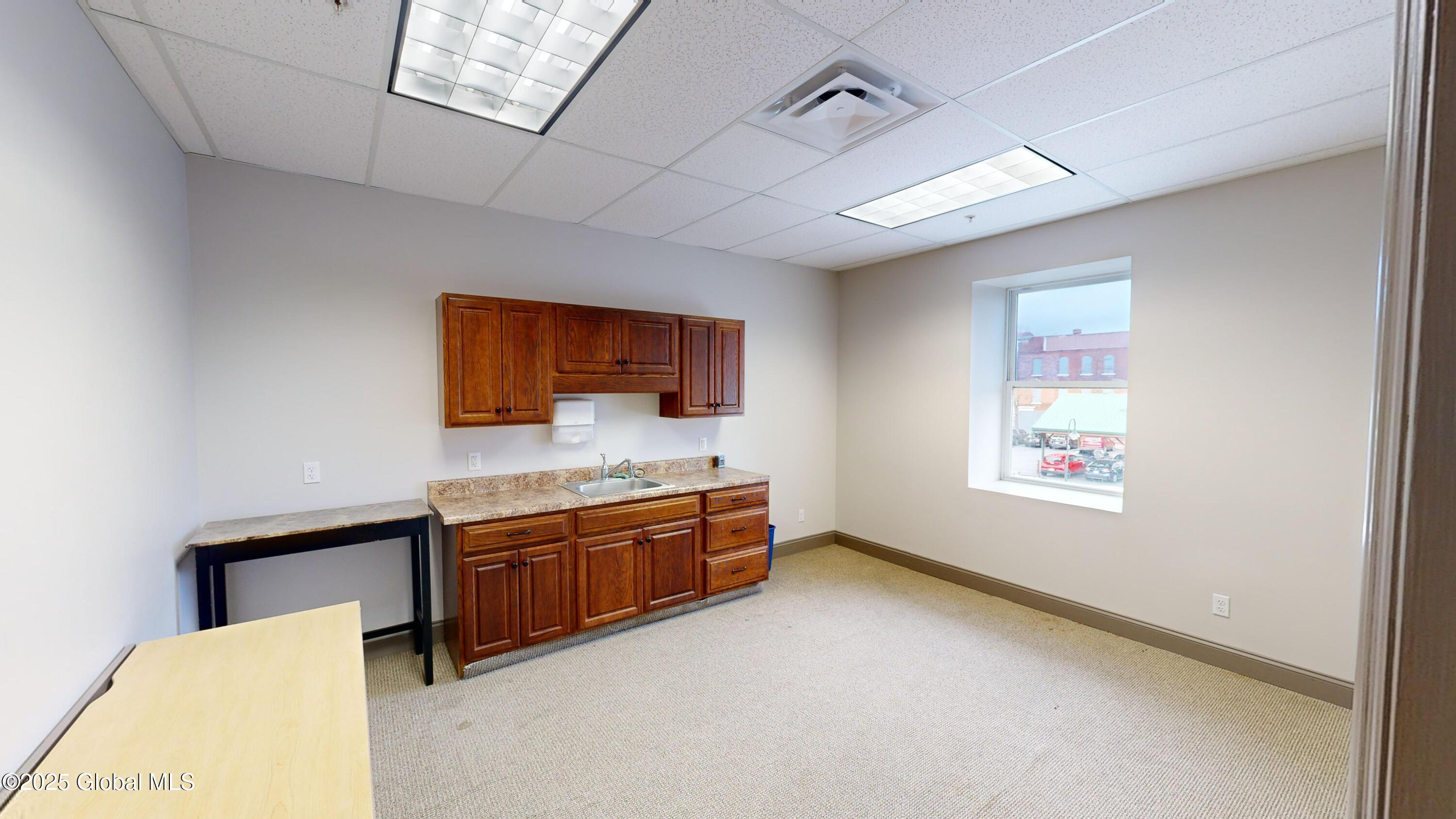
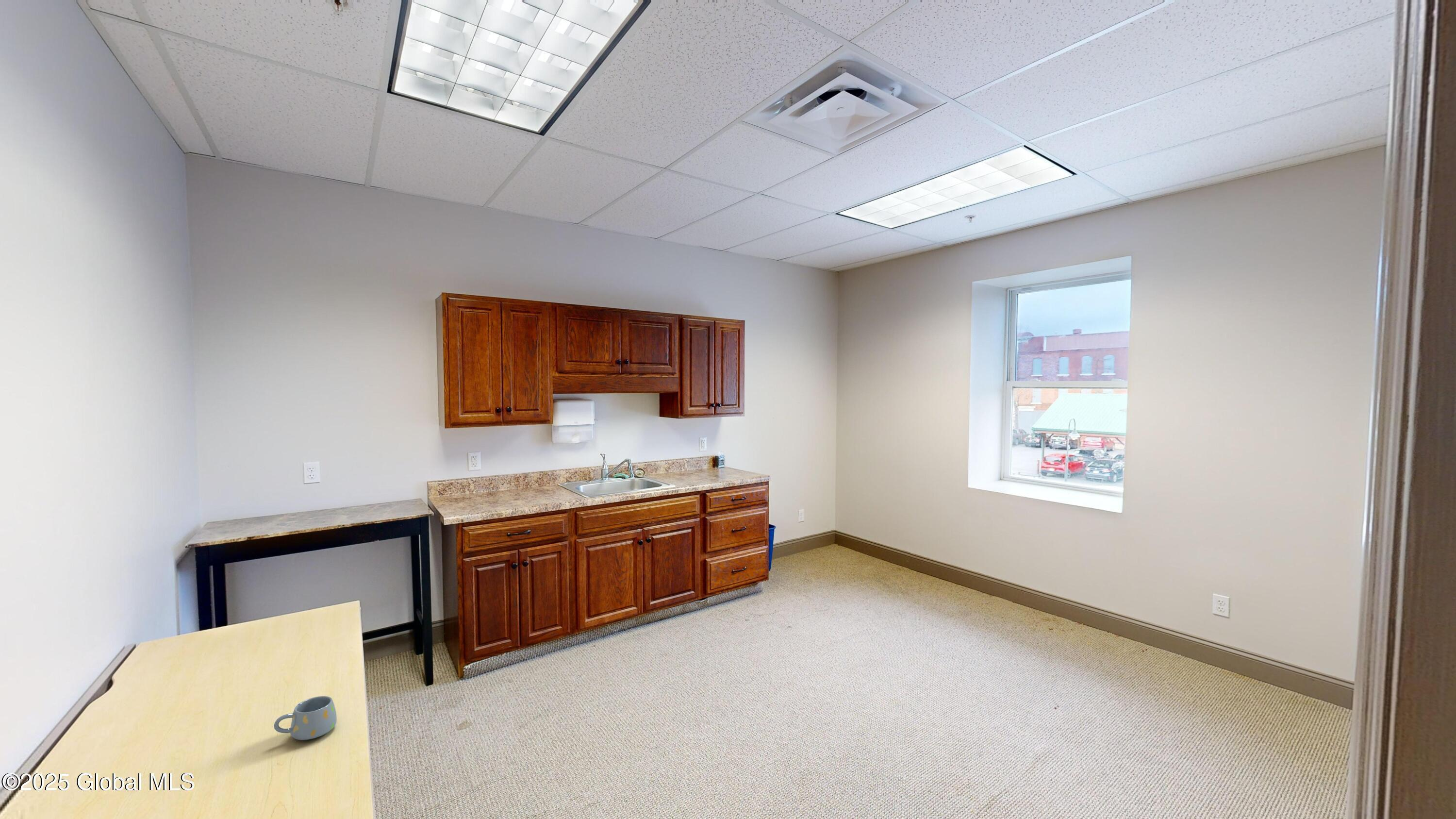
+ mug (306, 720)
